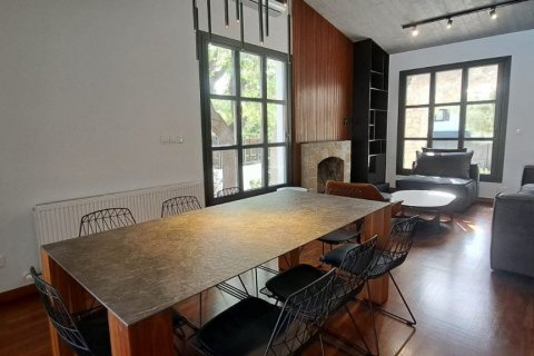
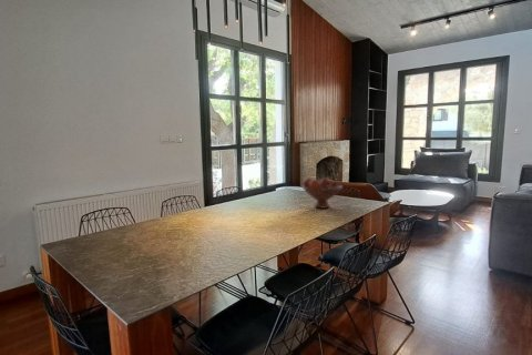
+ fruit bowl (321, 192)
